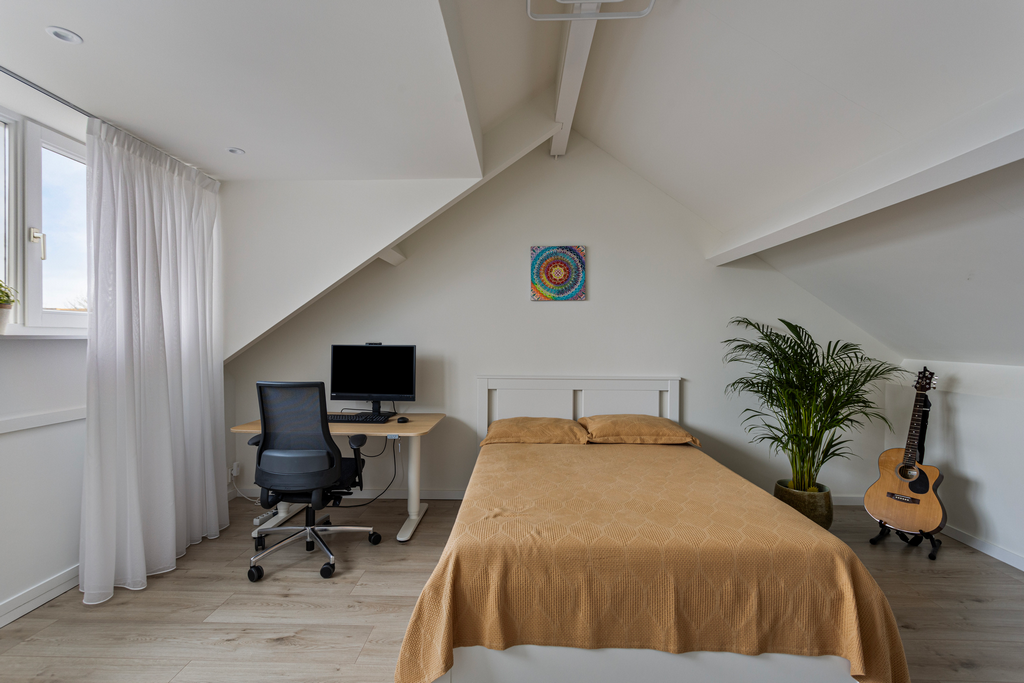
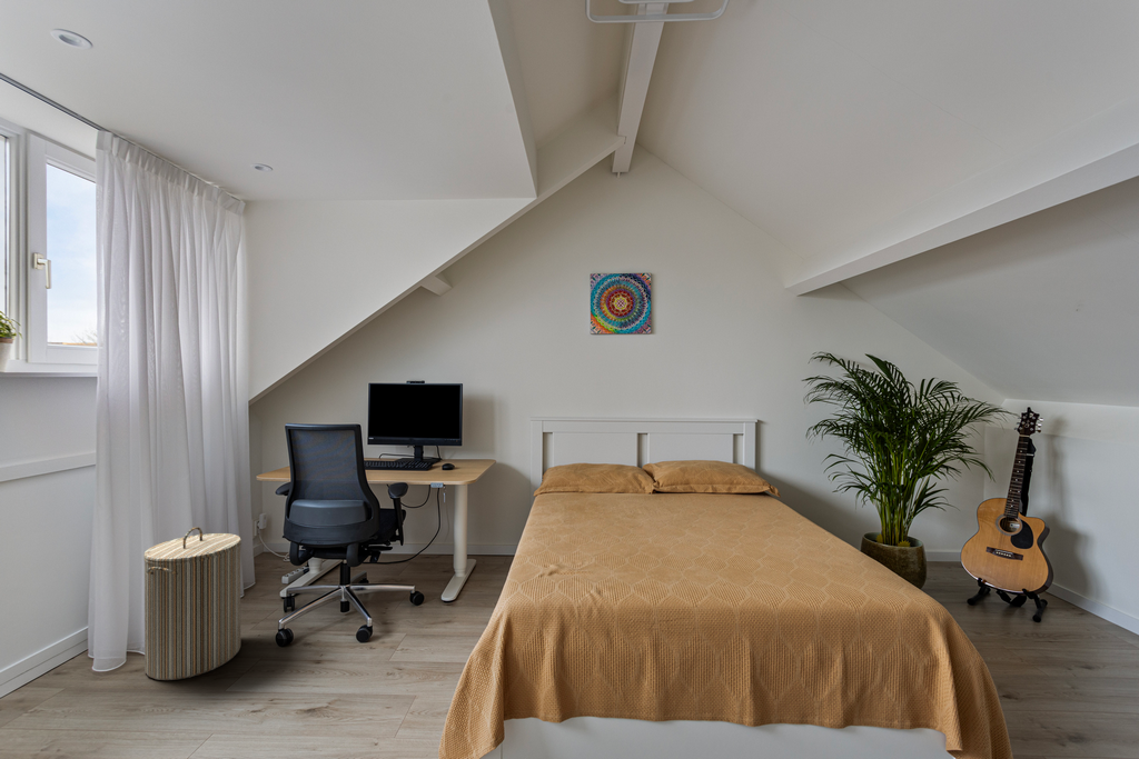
+ laundry hamper (195, 592)
